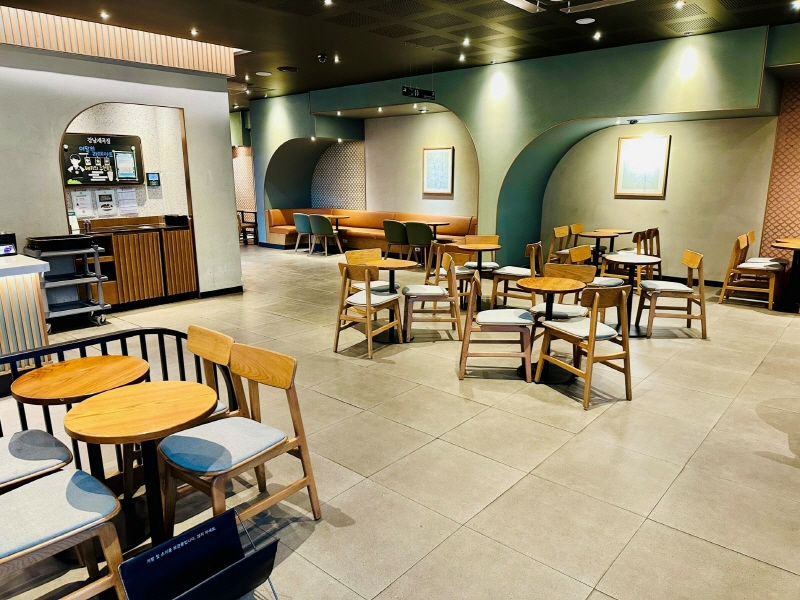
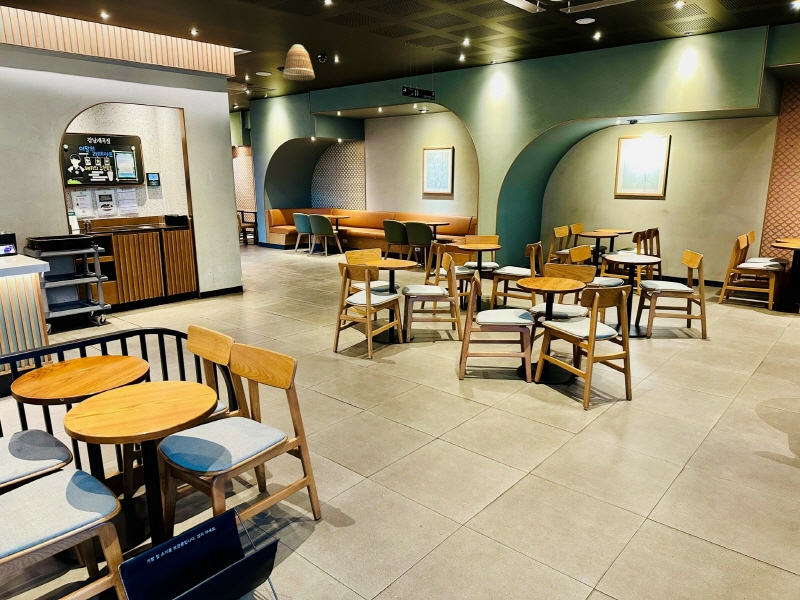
+ lamp shade (297, 61)
